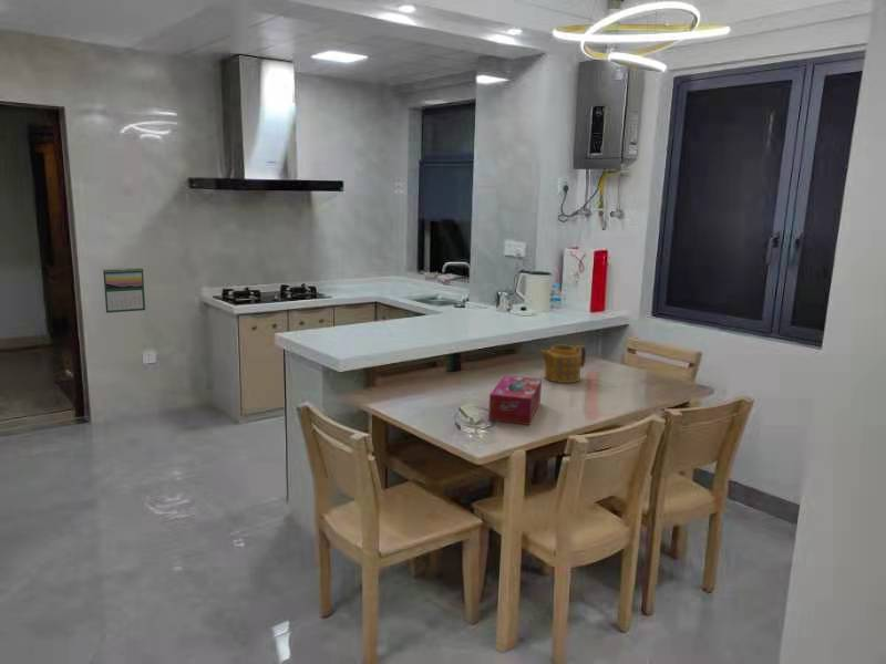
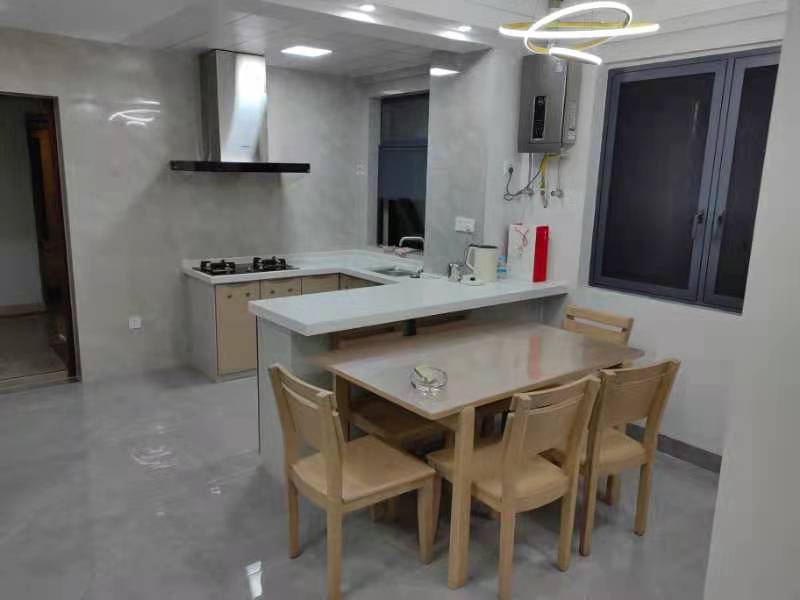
- calendar (124, 289)
- tissue box (516, 398)
- teapot (562, 363)
